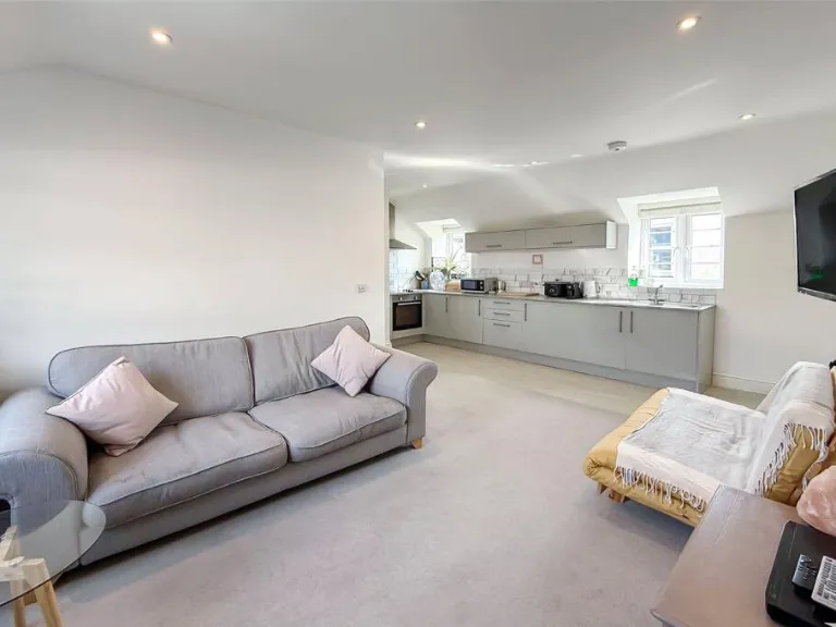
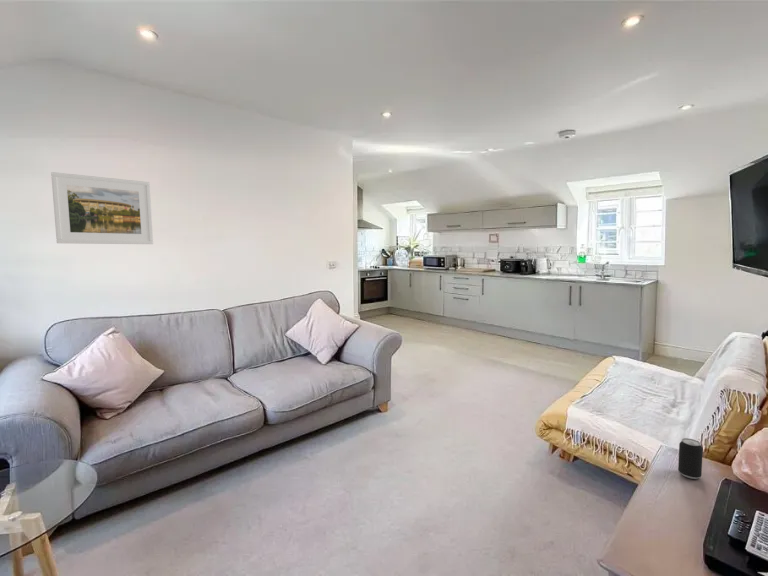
+ beverage can (690, 458)
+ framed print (105, 210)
